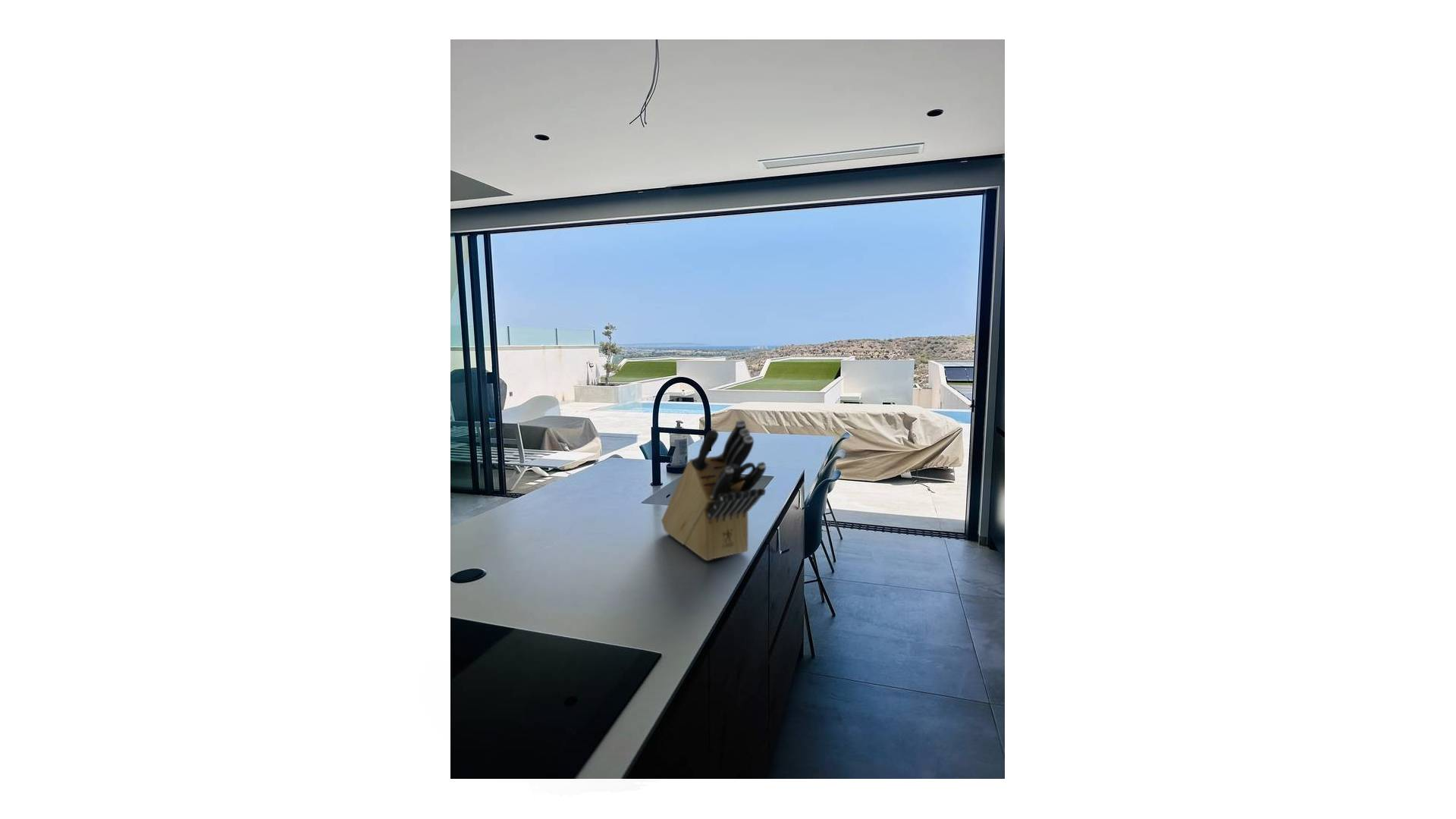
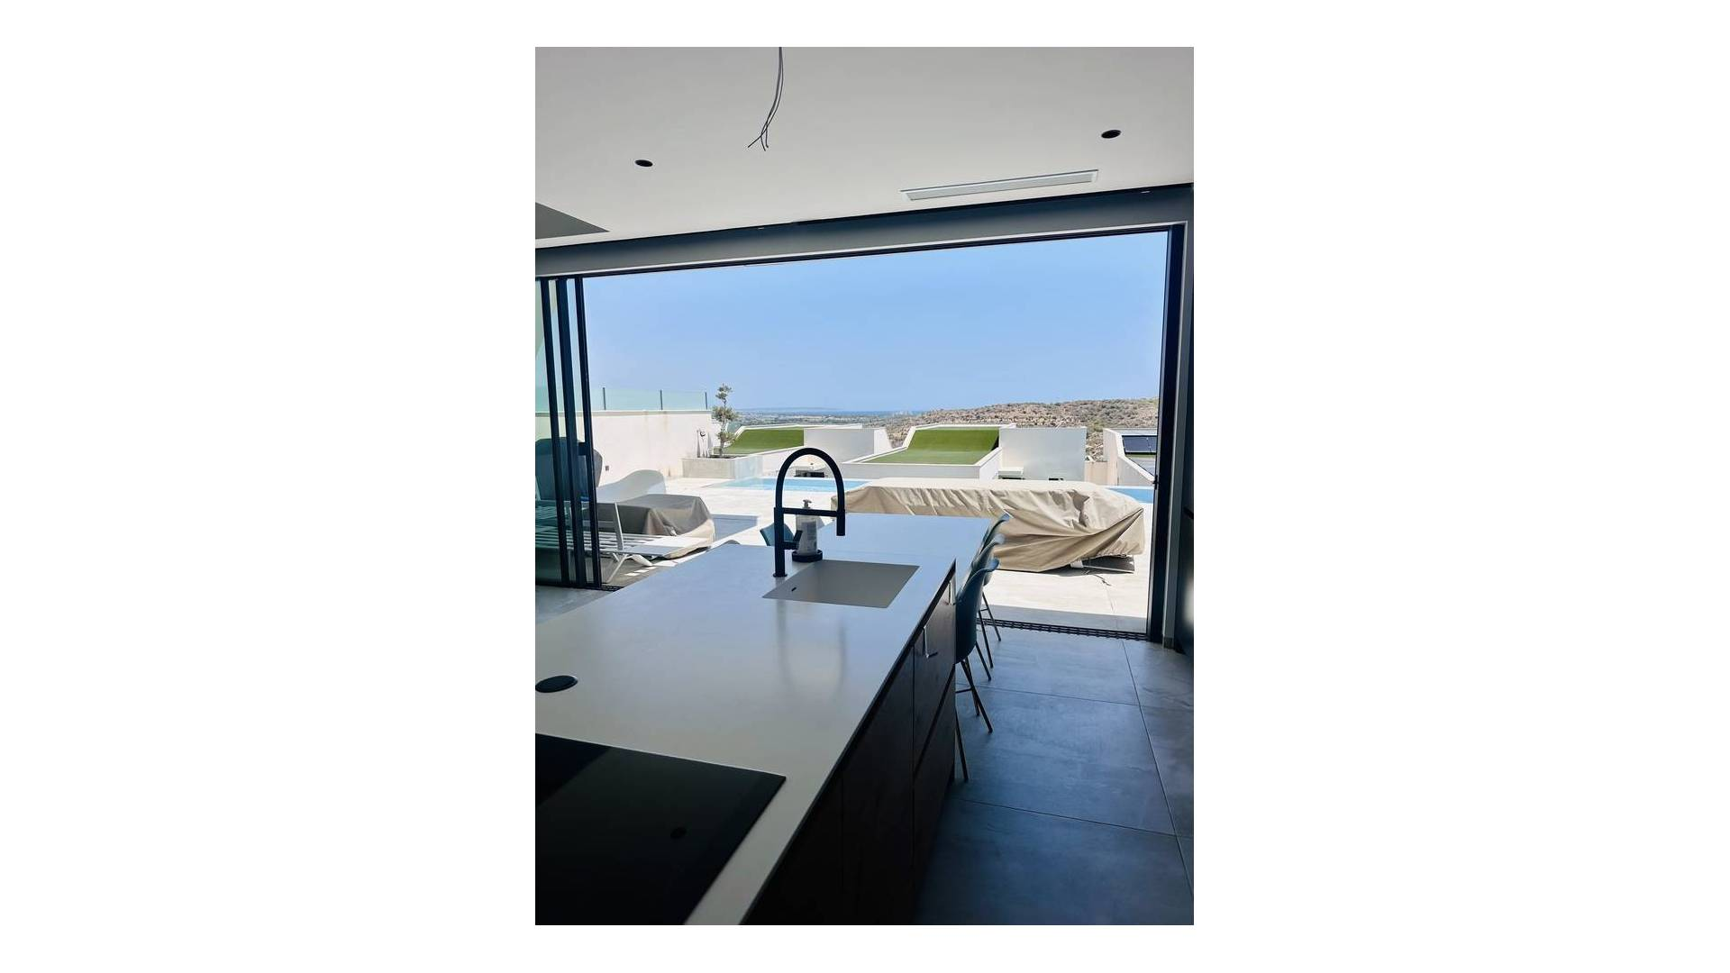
- knife block (709, 482)
